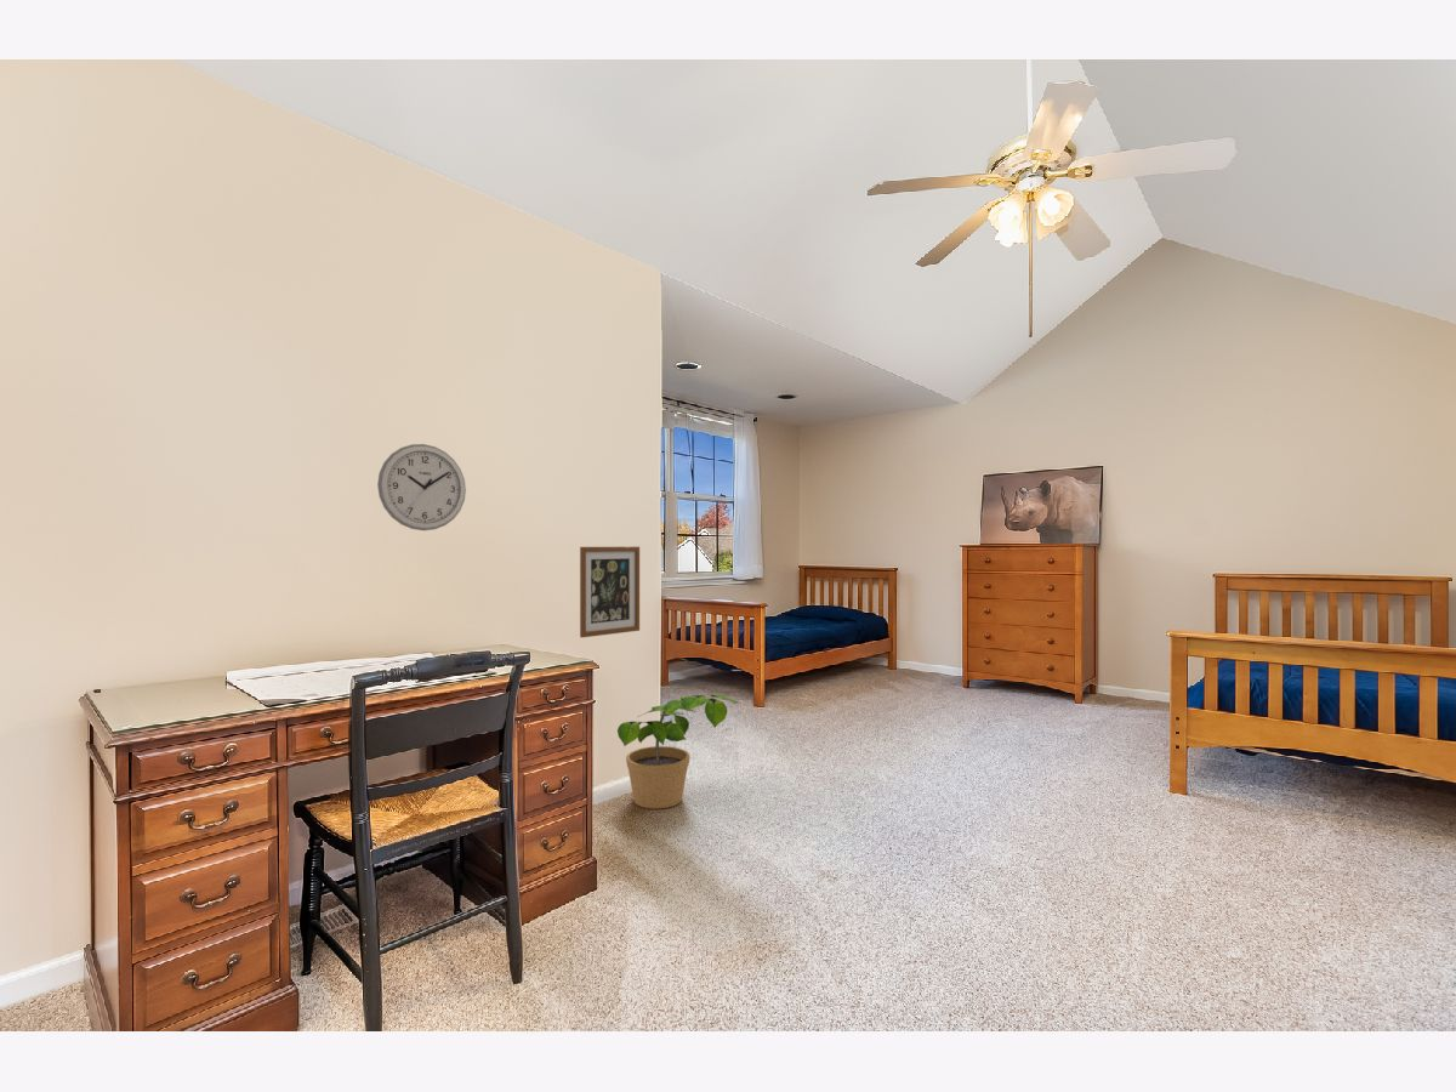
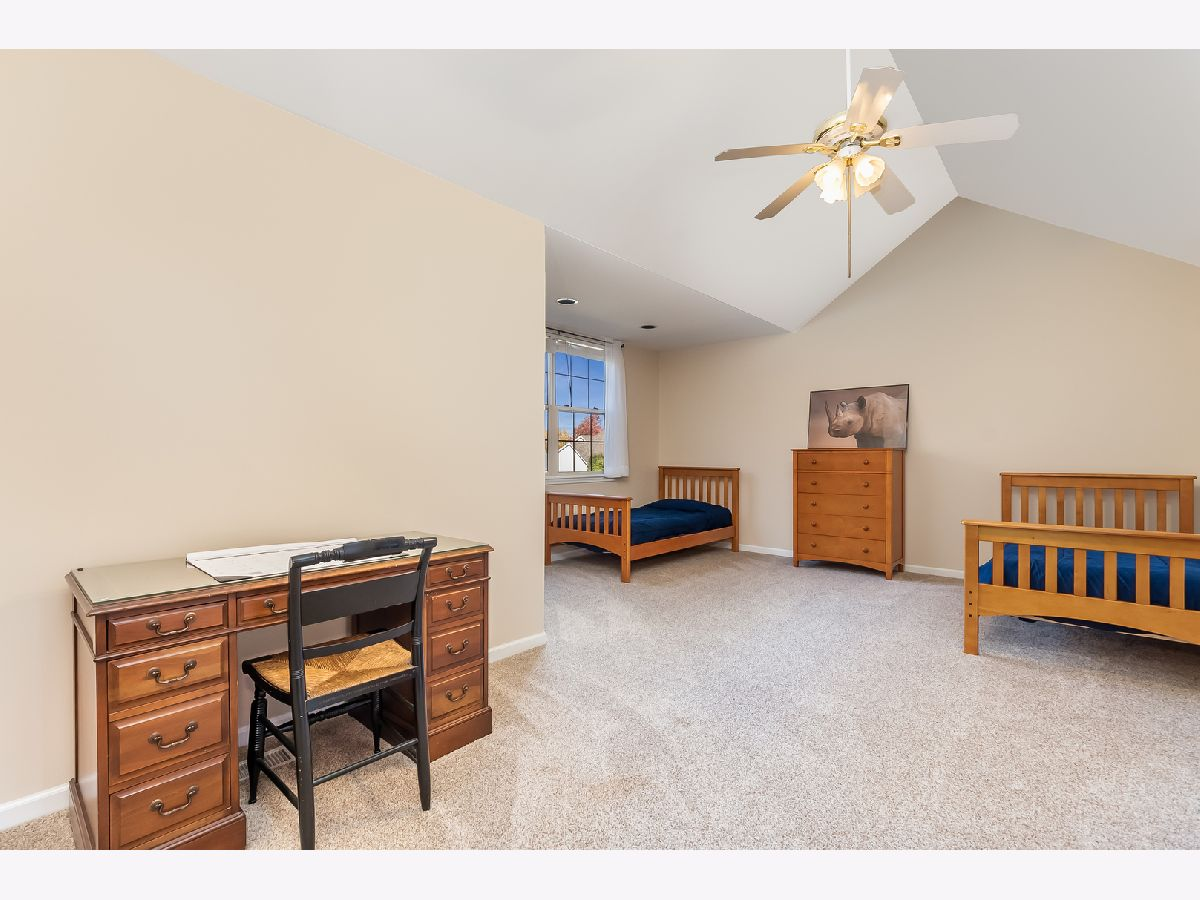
- wall art (610, 590)
- wall clock (423, 487)
- potted plant (672, 751)
